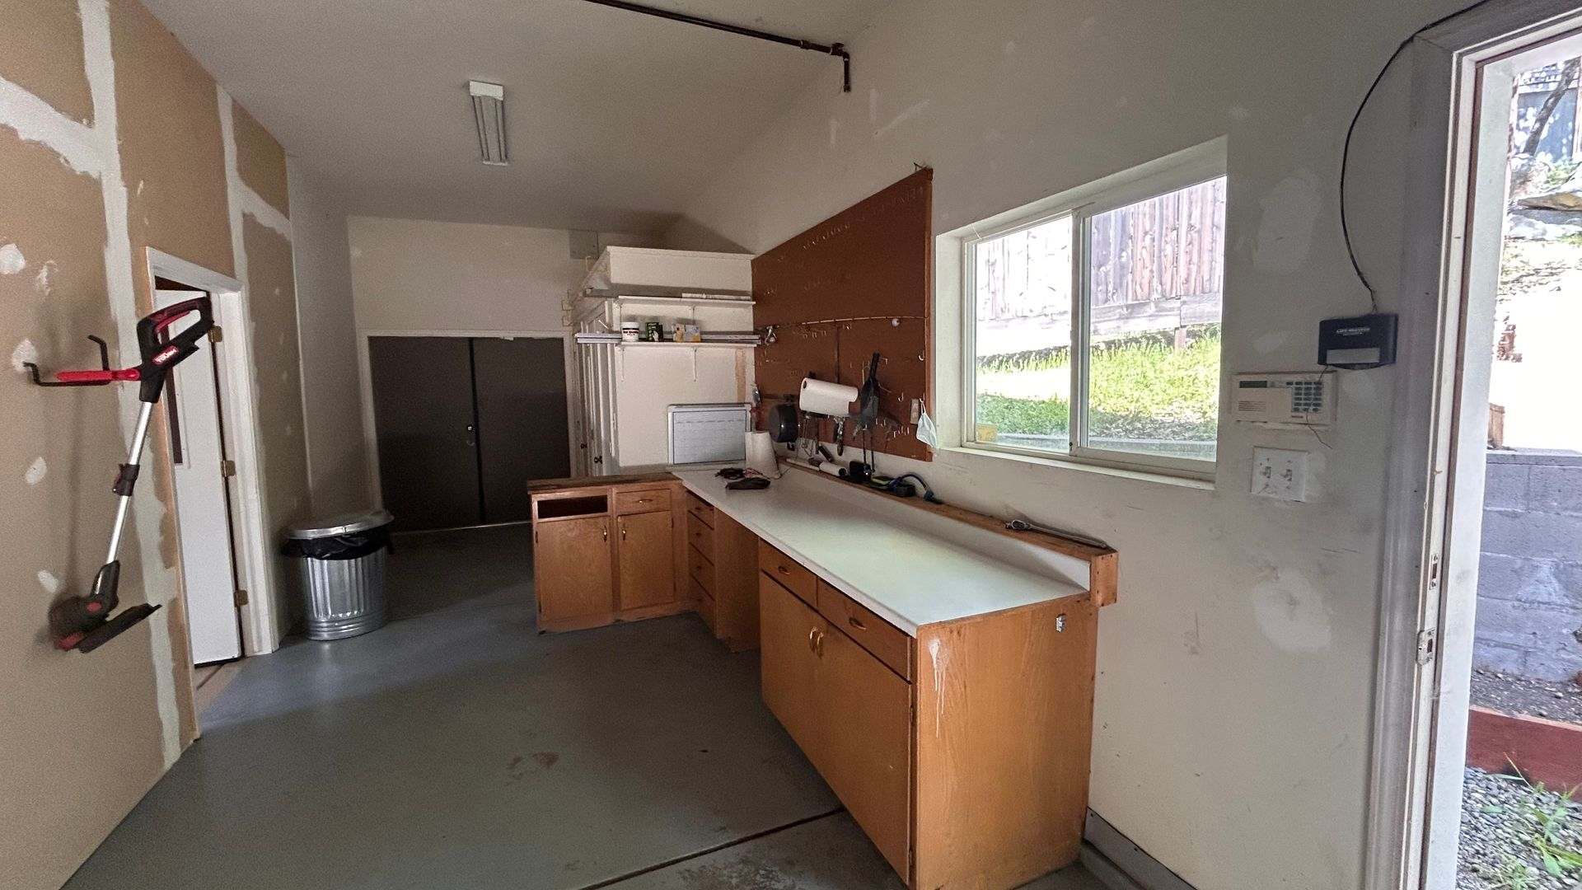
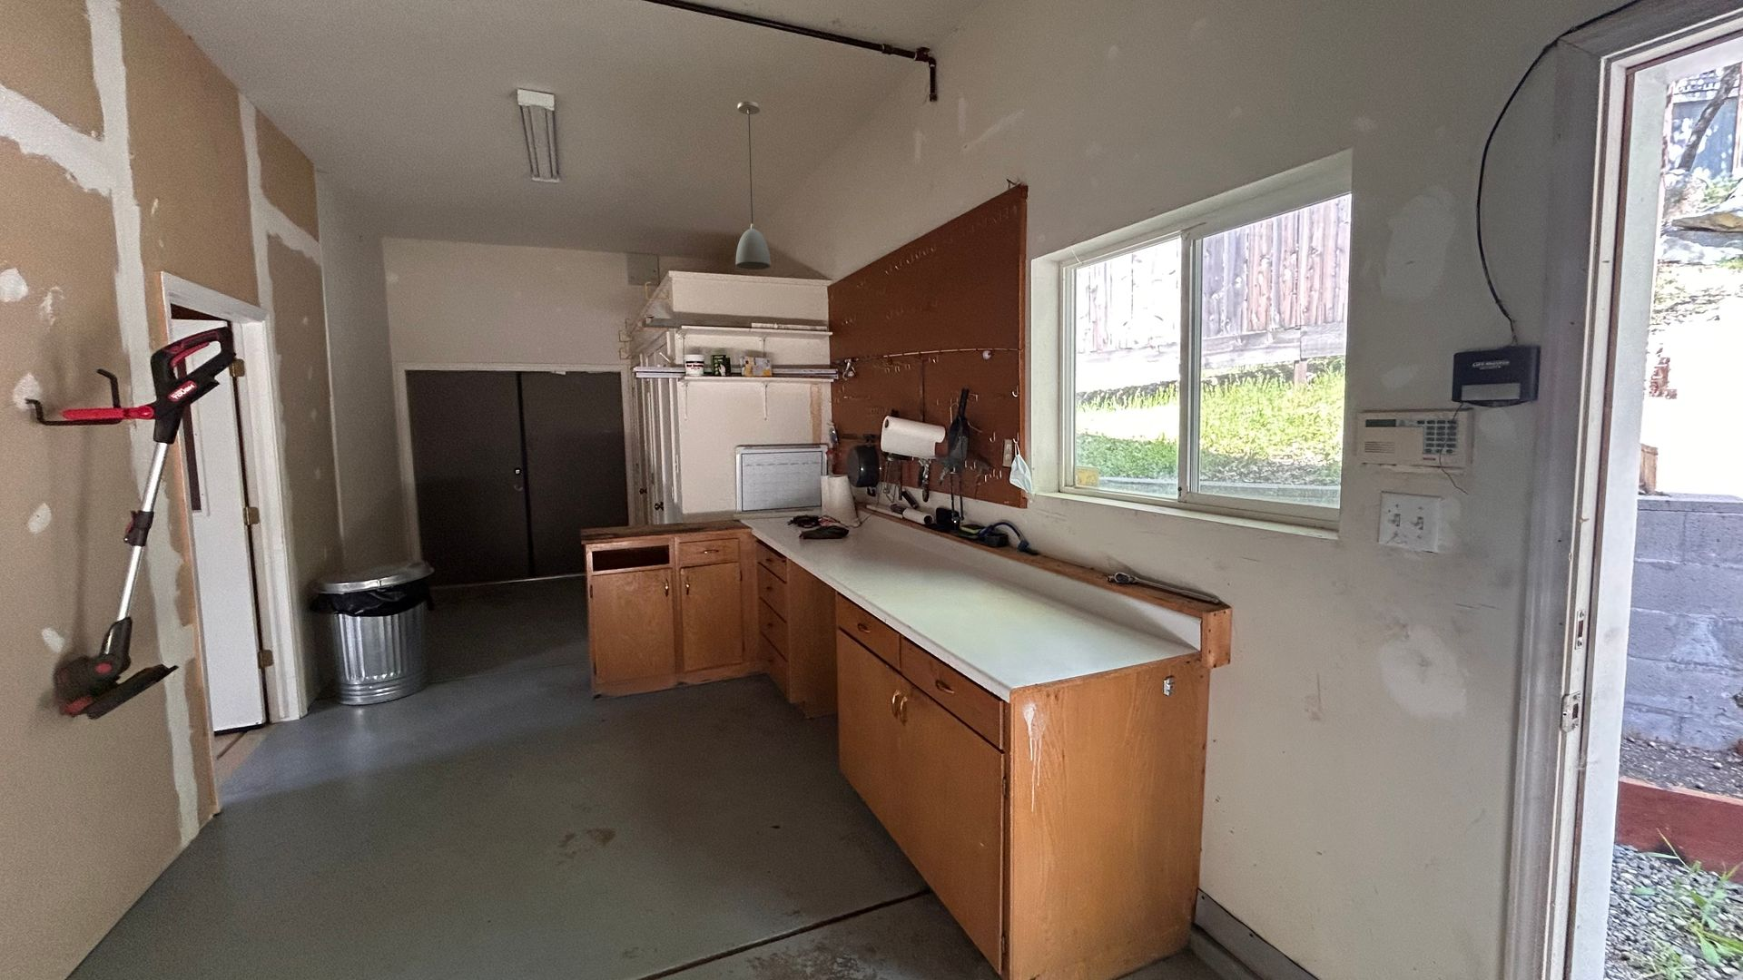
+ light fixture (751, 185)
